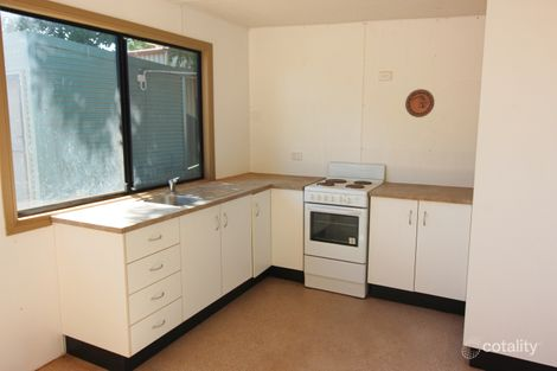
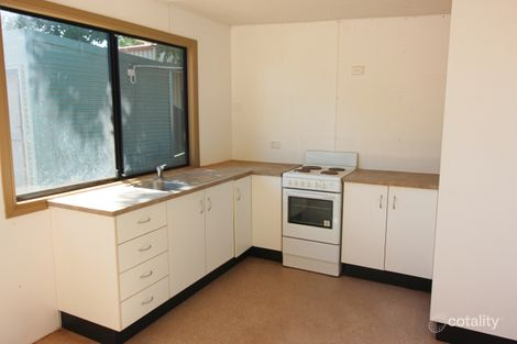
- decorative plate (420, 103)
